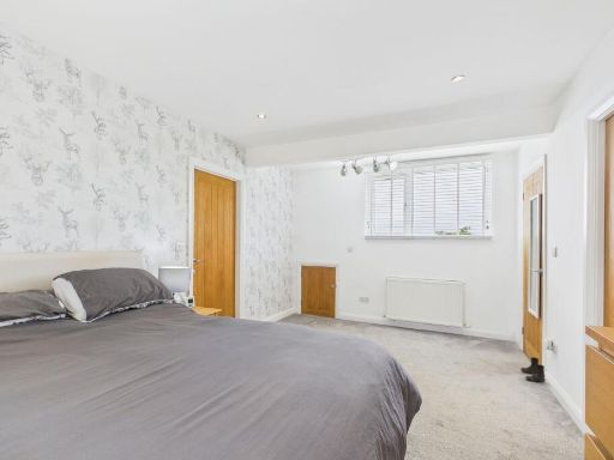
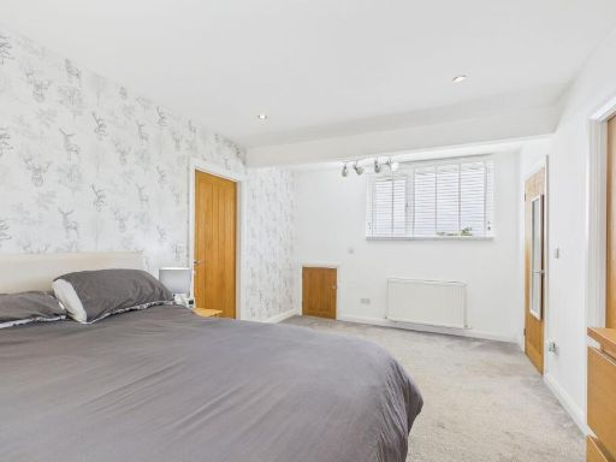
- boots (531, 368)
